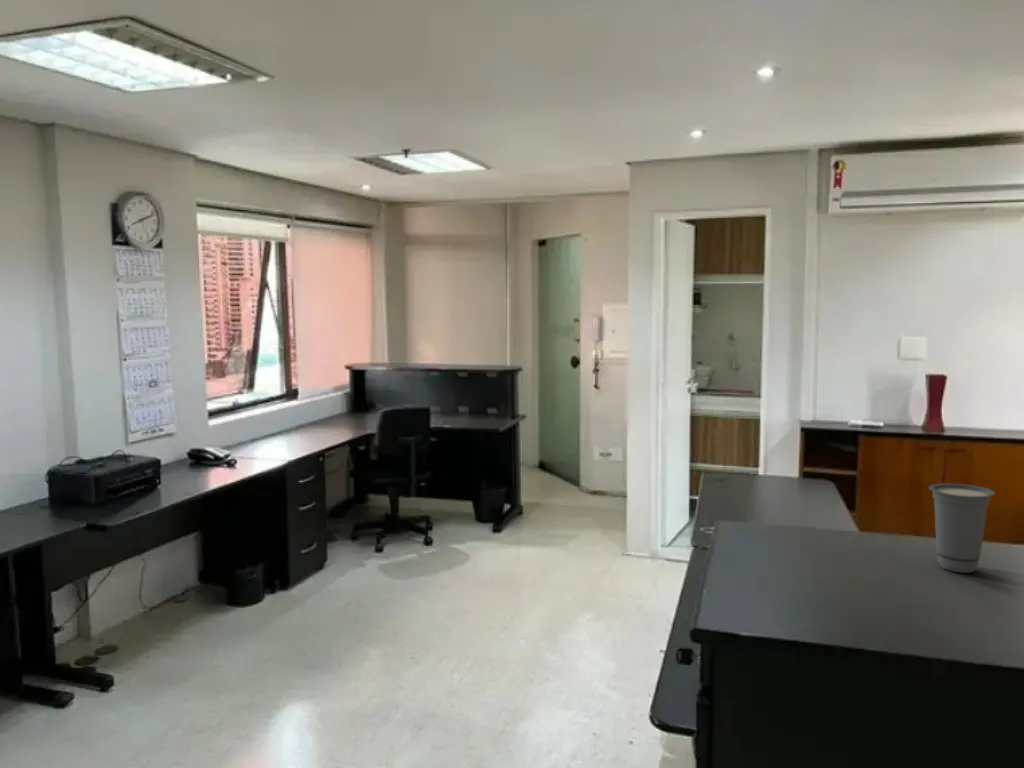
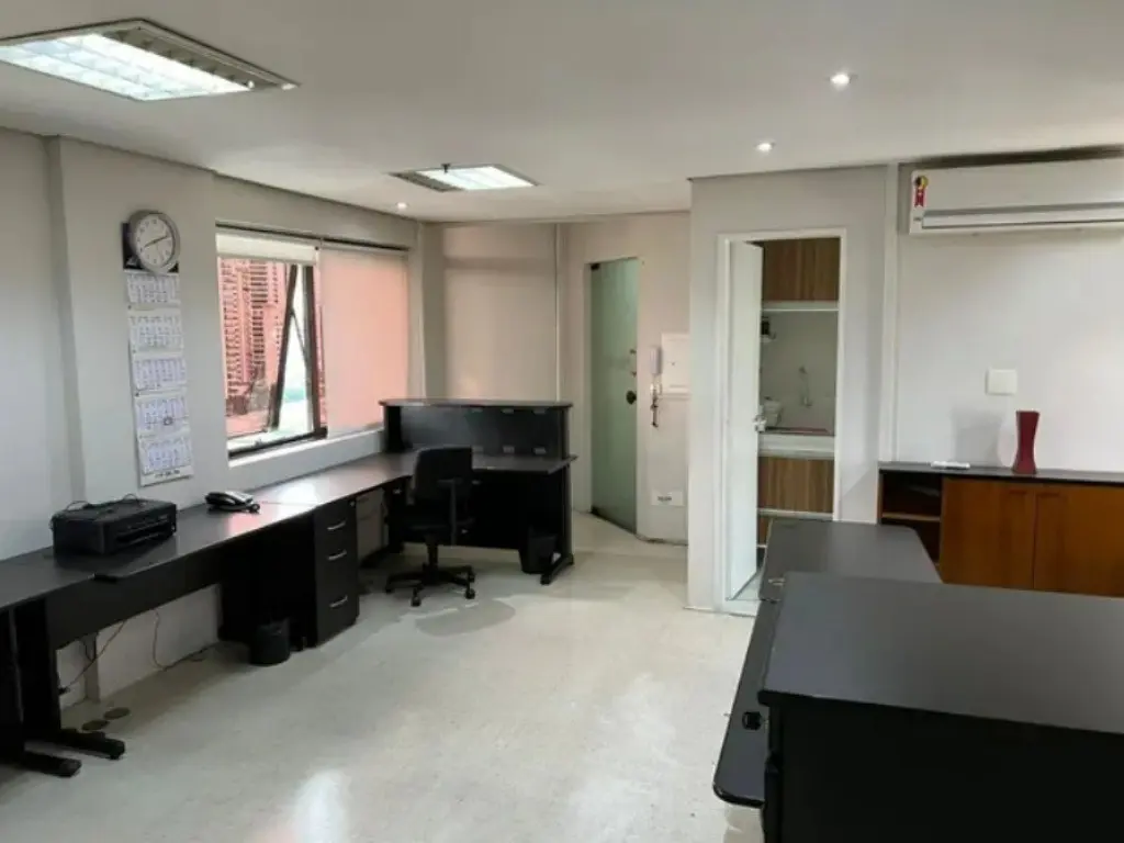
- cup (959, 528)
